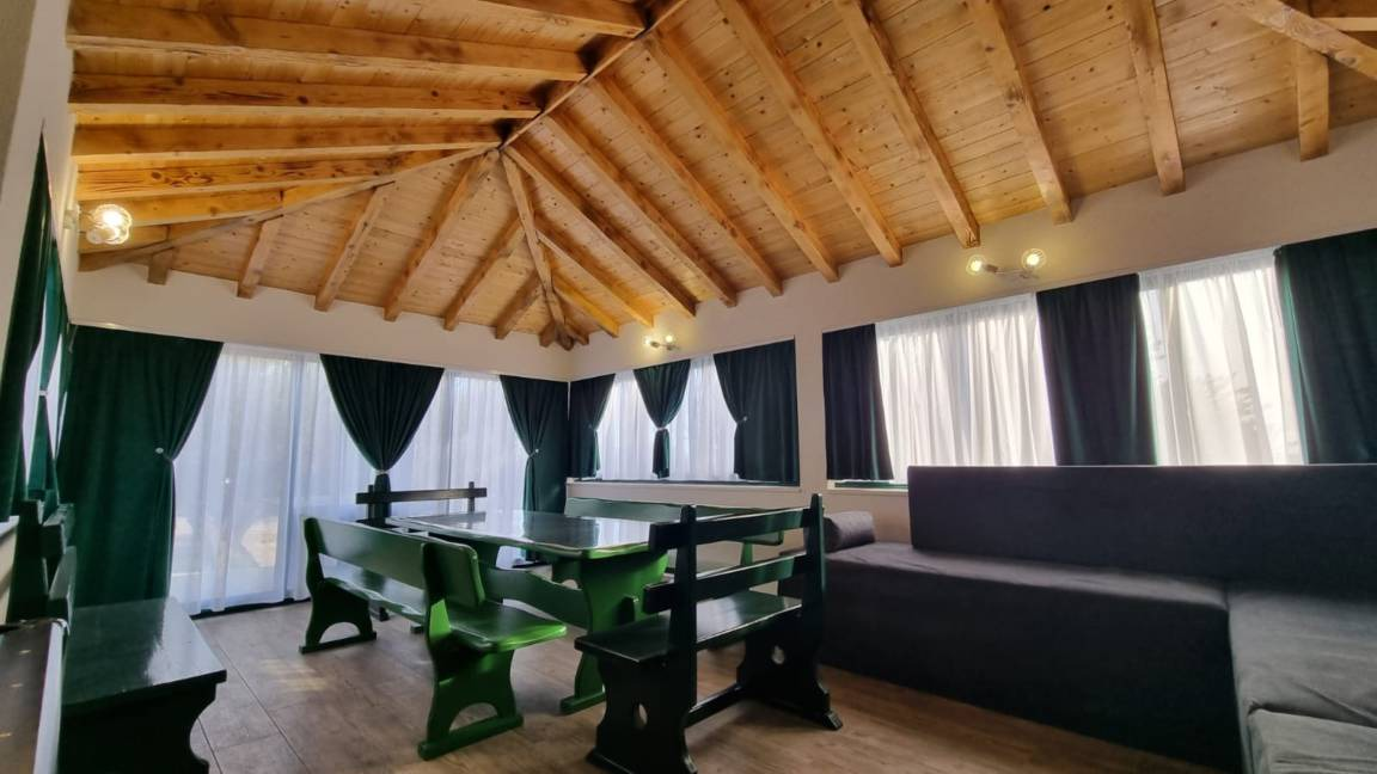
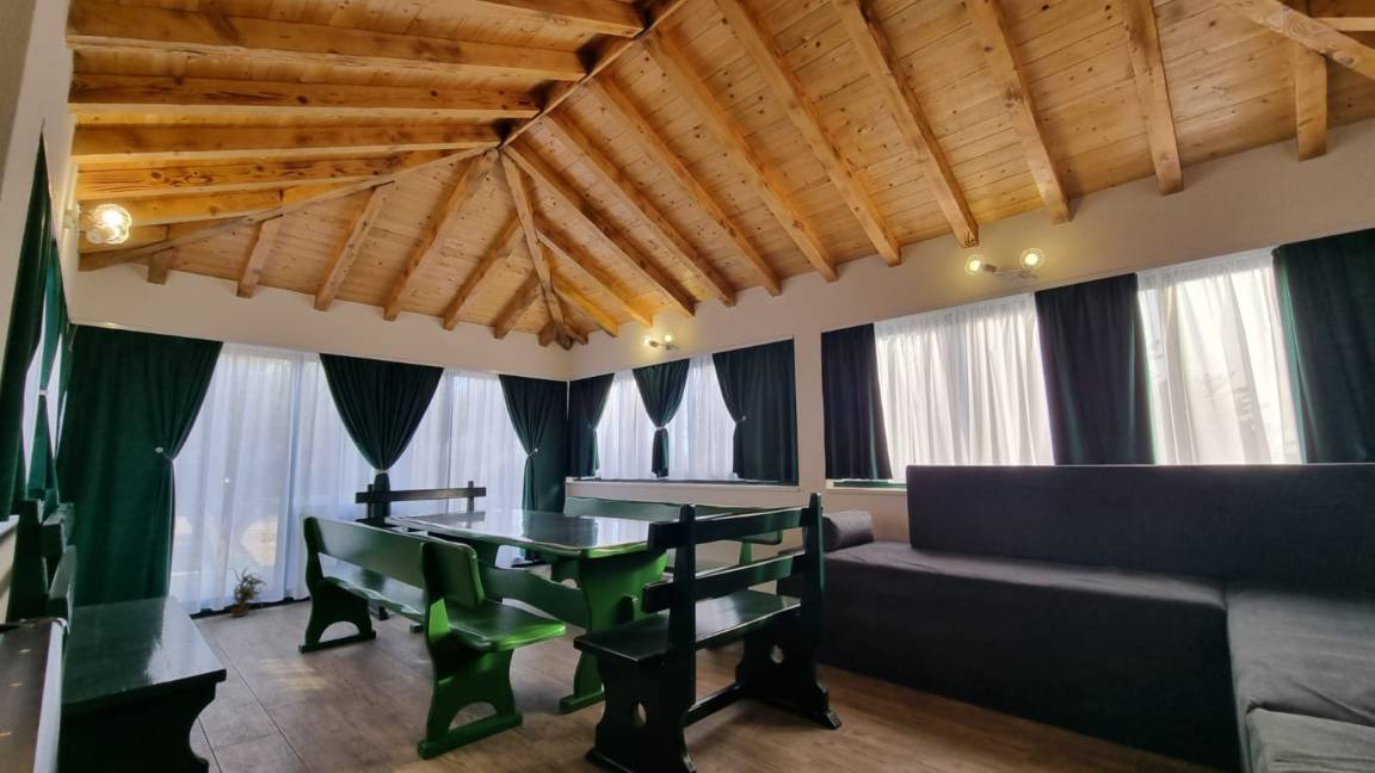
+ potted plant (246, 590)
